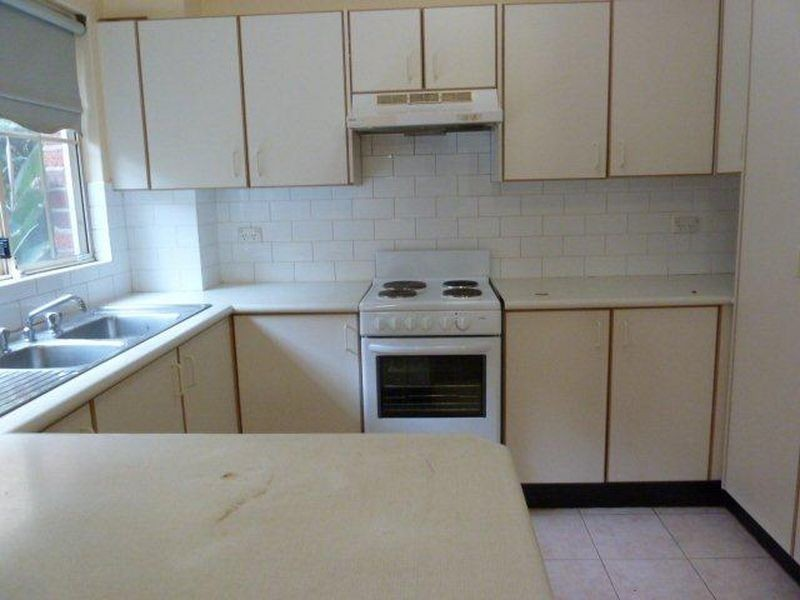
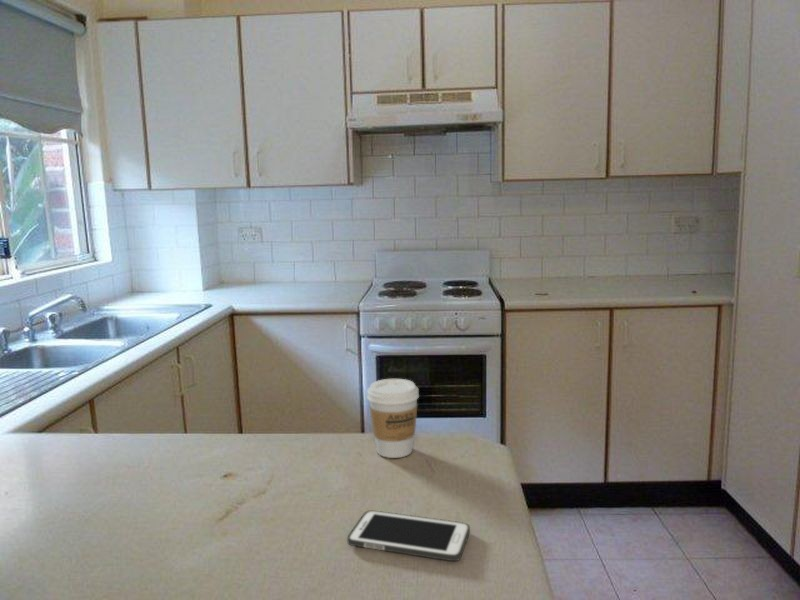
+ coffee cup (393, 417)
+ cell phone (409, 534)
